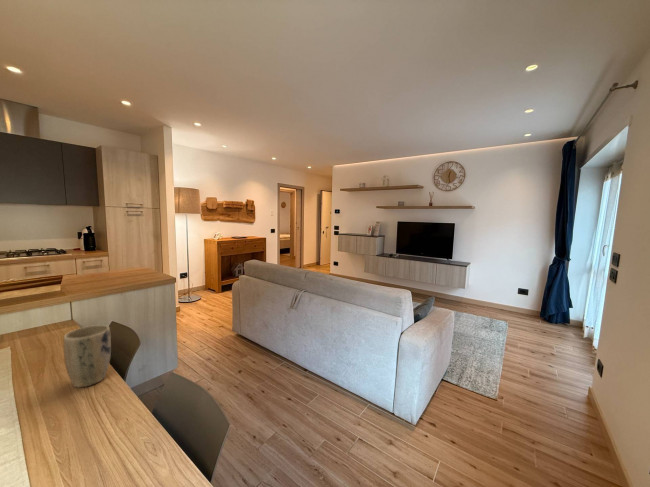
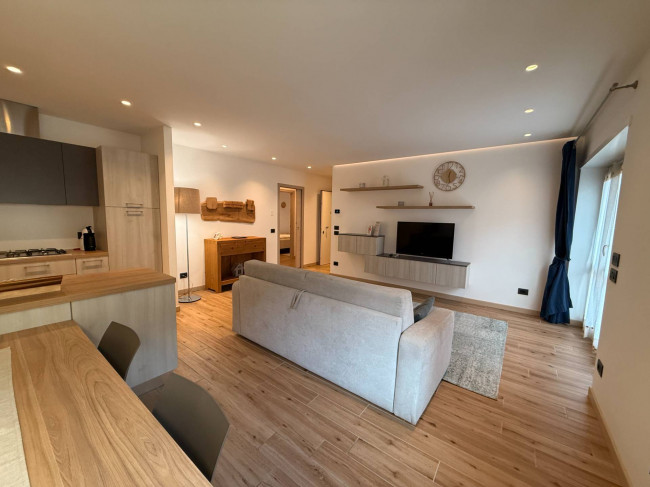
- plant pot (89, 355)
